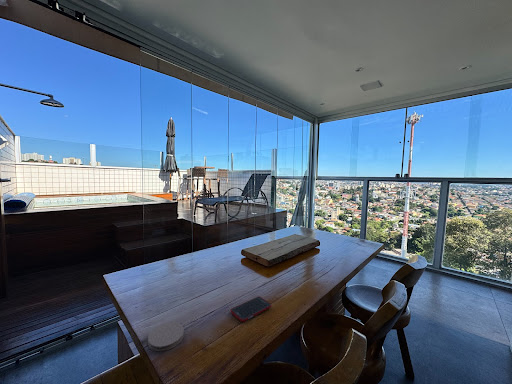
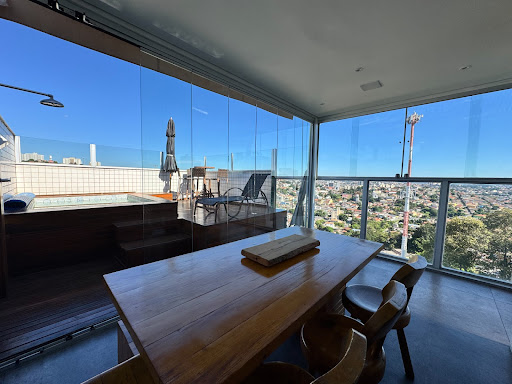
- cell phone (251, 308)
- coaster (166, 335)
